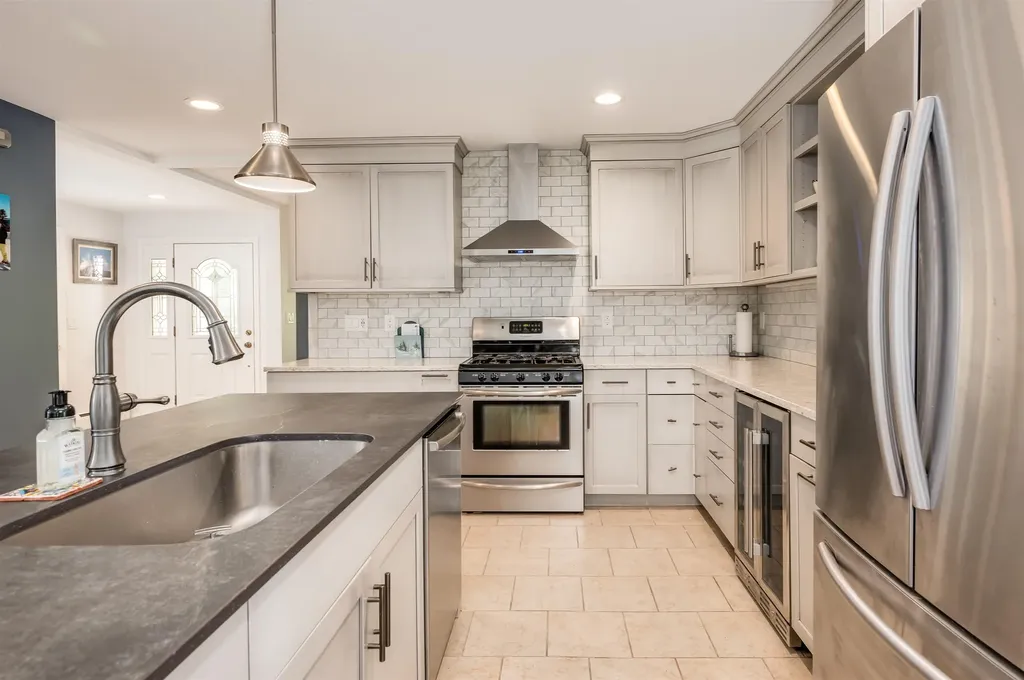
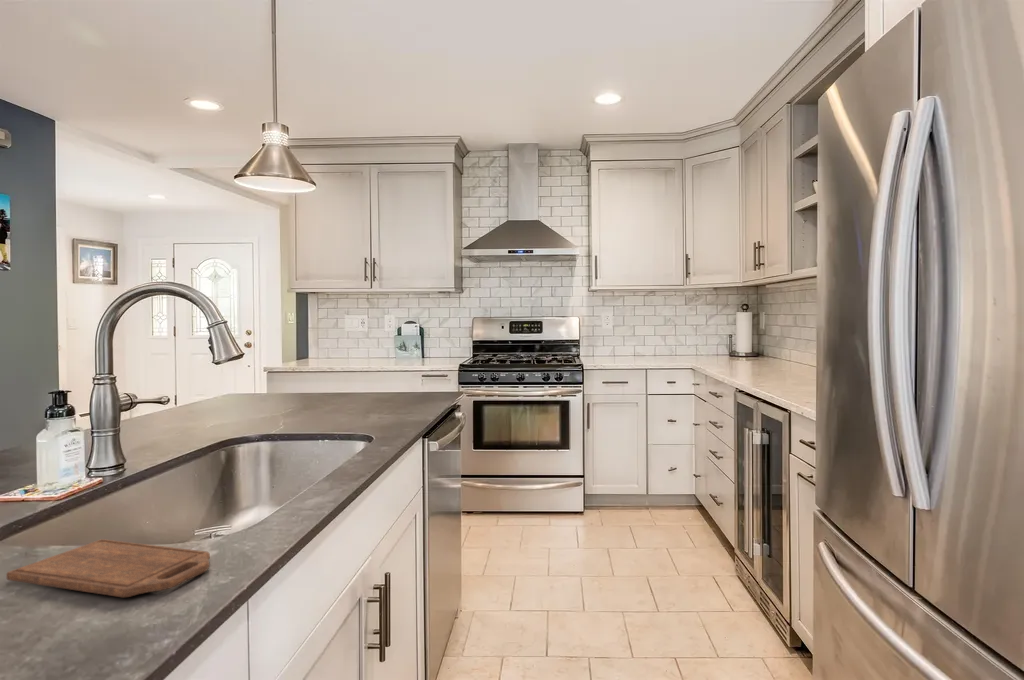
+ cutting board (121, 566)
